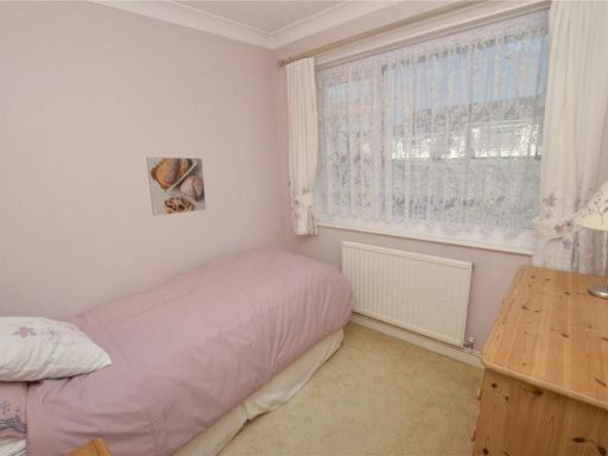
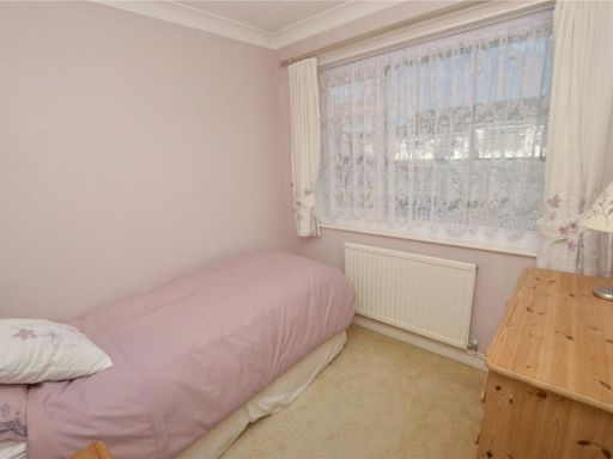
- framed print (178, 185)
